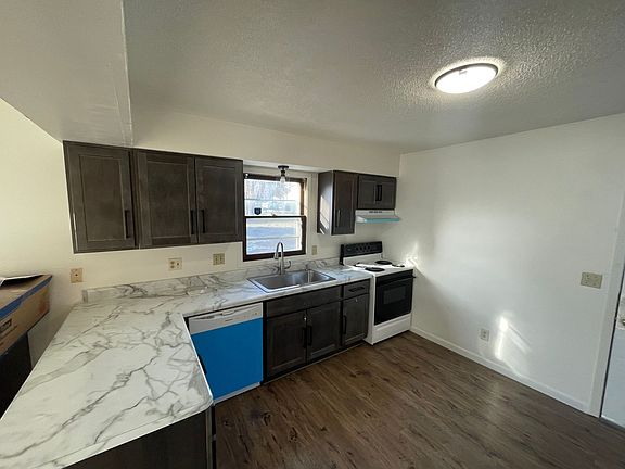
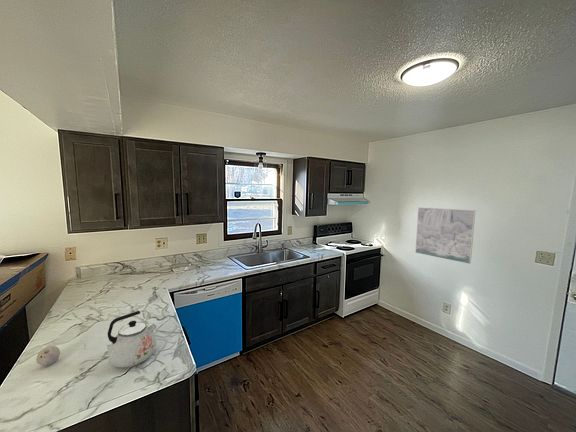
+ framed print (442, 233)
+ fruit (48, 356)
+ kettle (133, 335)
